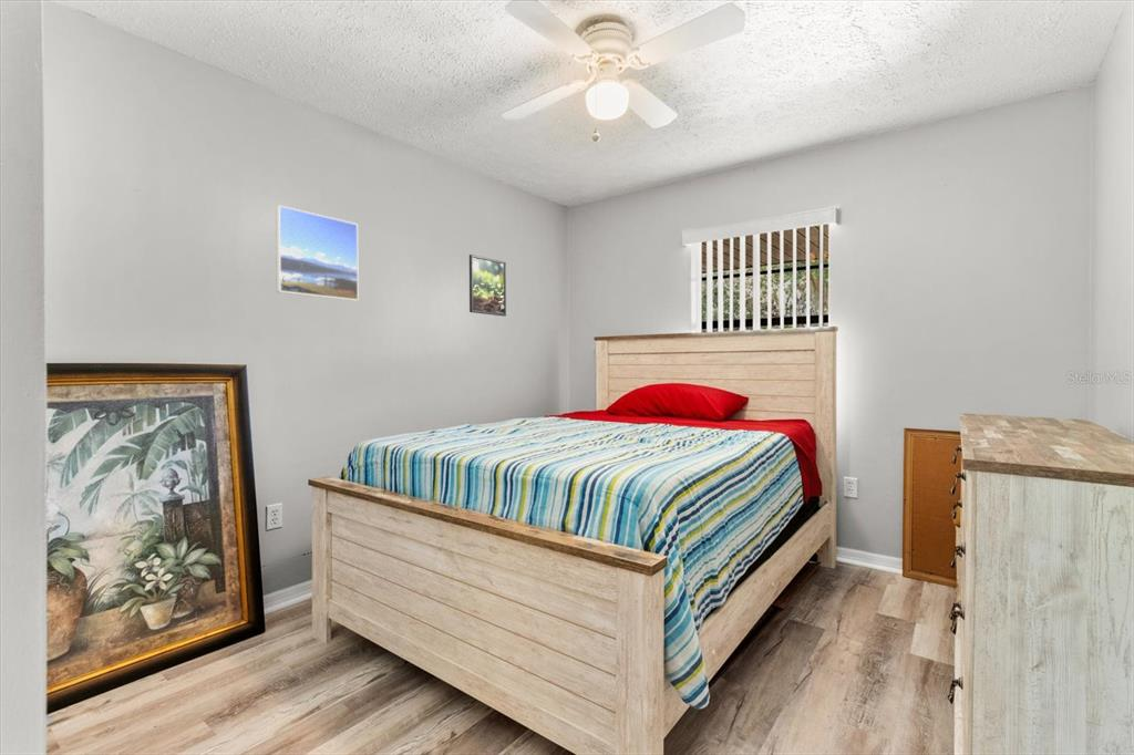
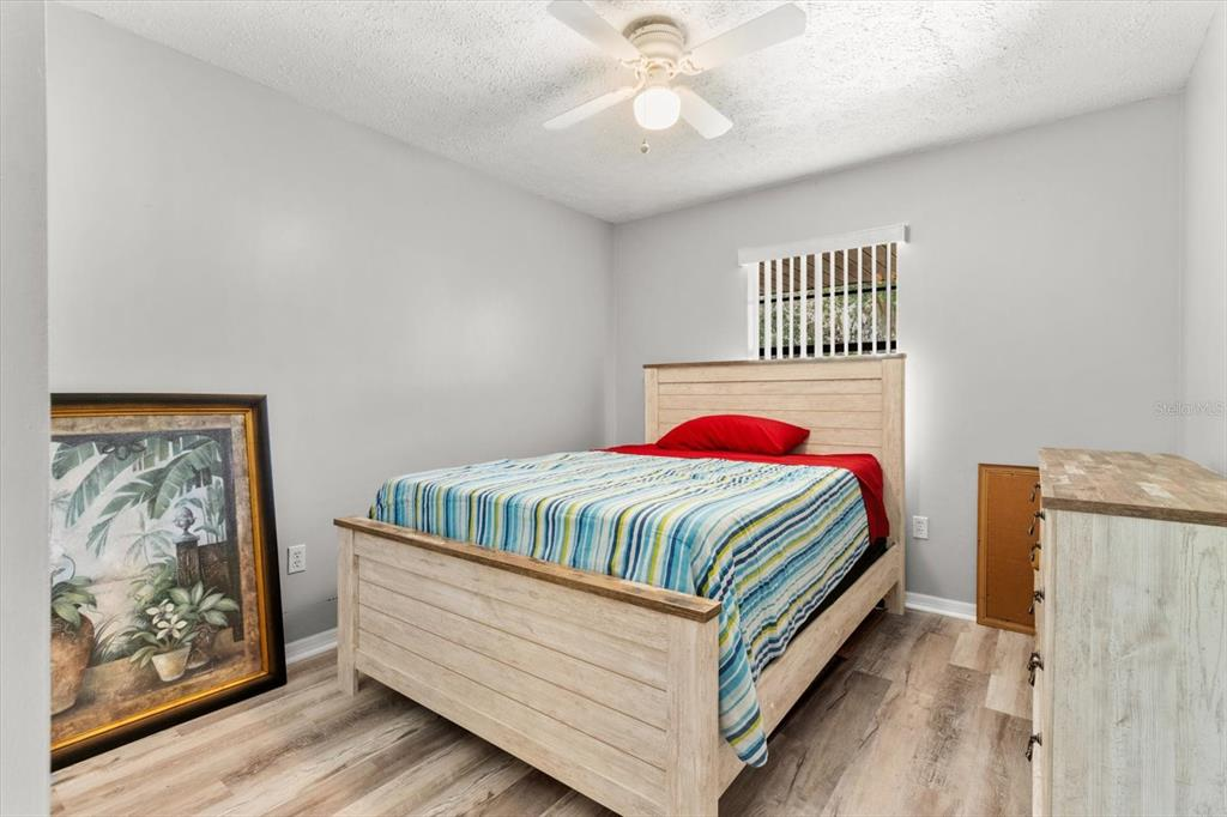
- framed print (487, 286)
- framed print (319, 256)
